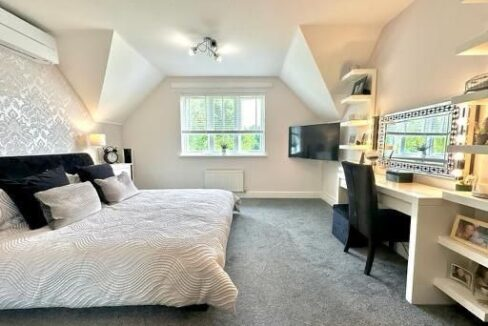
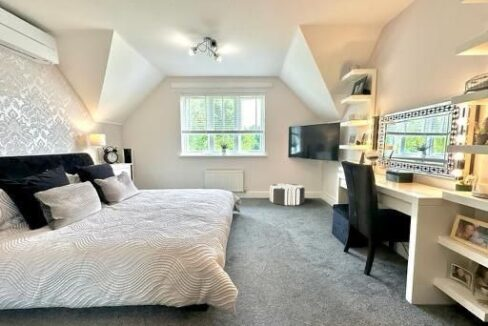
+ pouf (287, 193)
